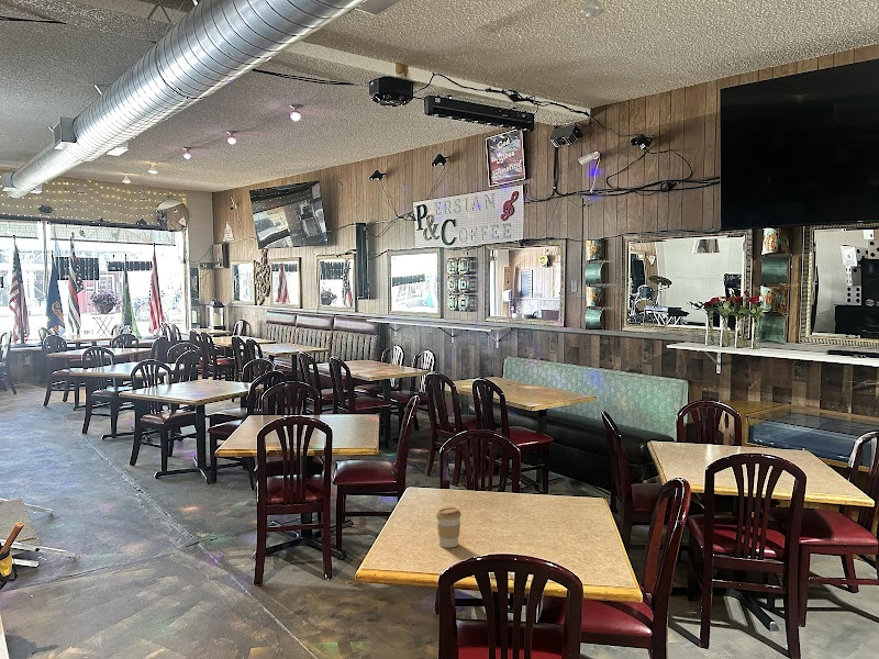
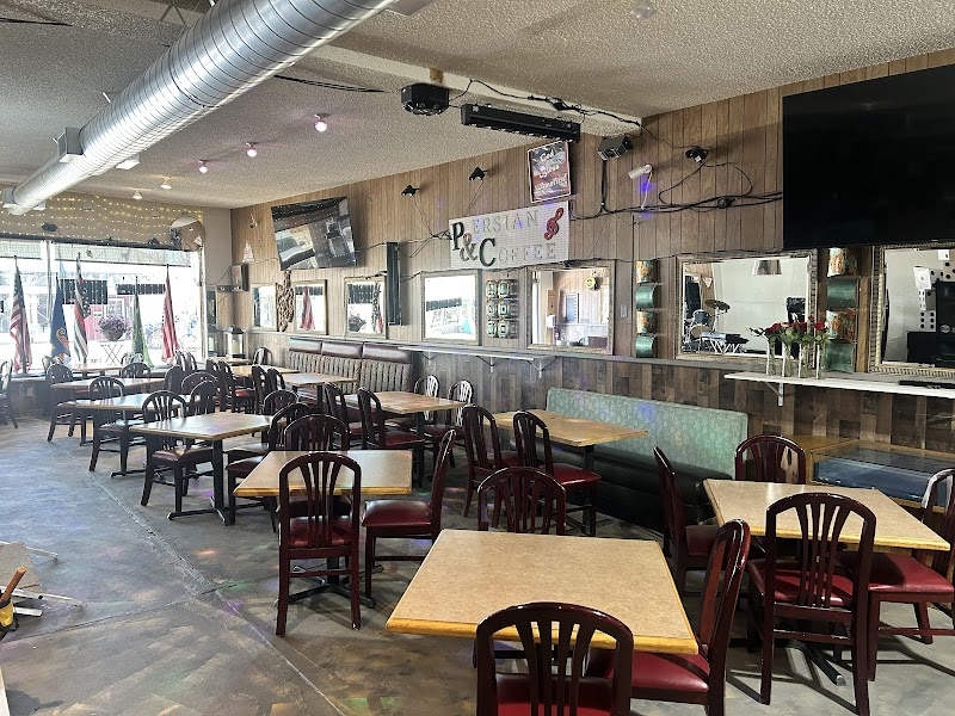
- coffee cup (448, 526)
